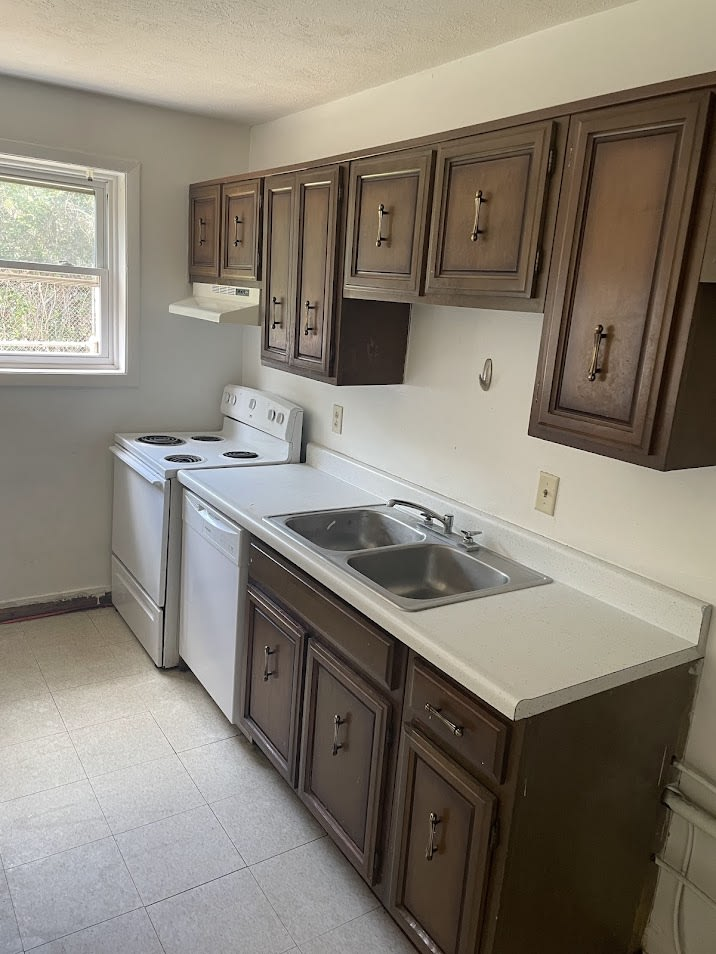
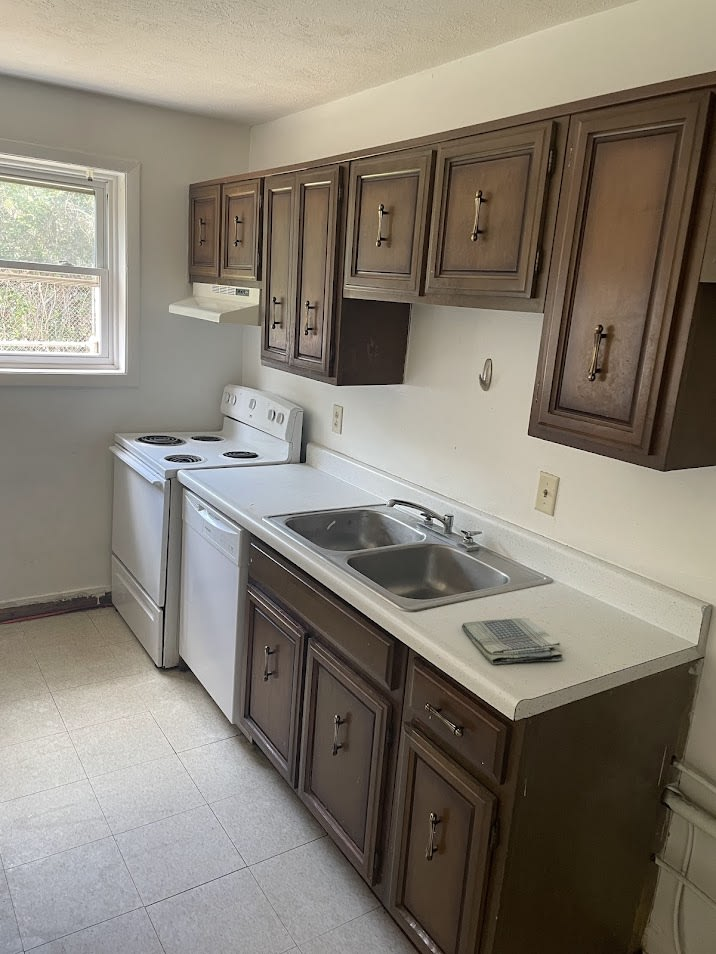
+ dish towel (511, 638)
